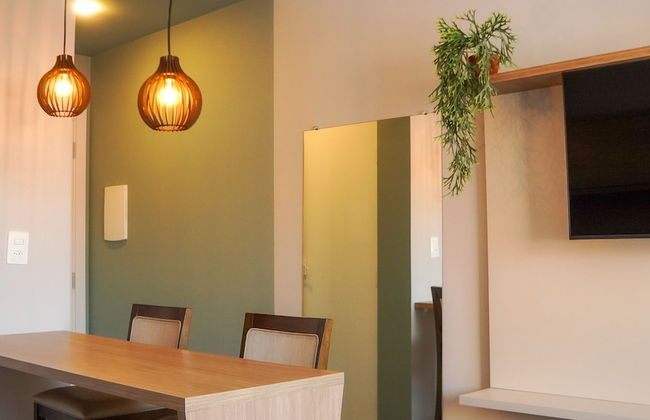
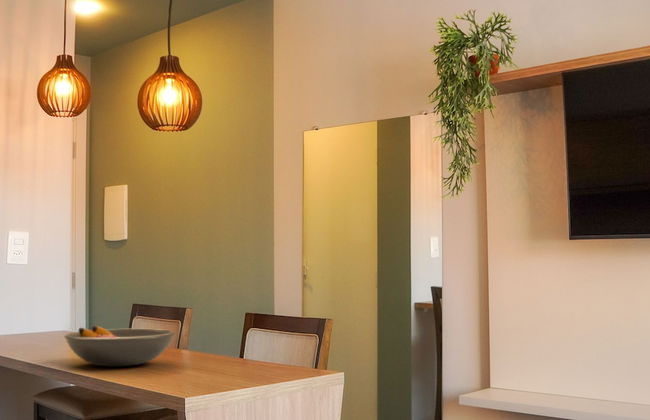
+ fruit bowl (120, 344)
